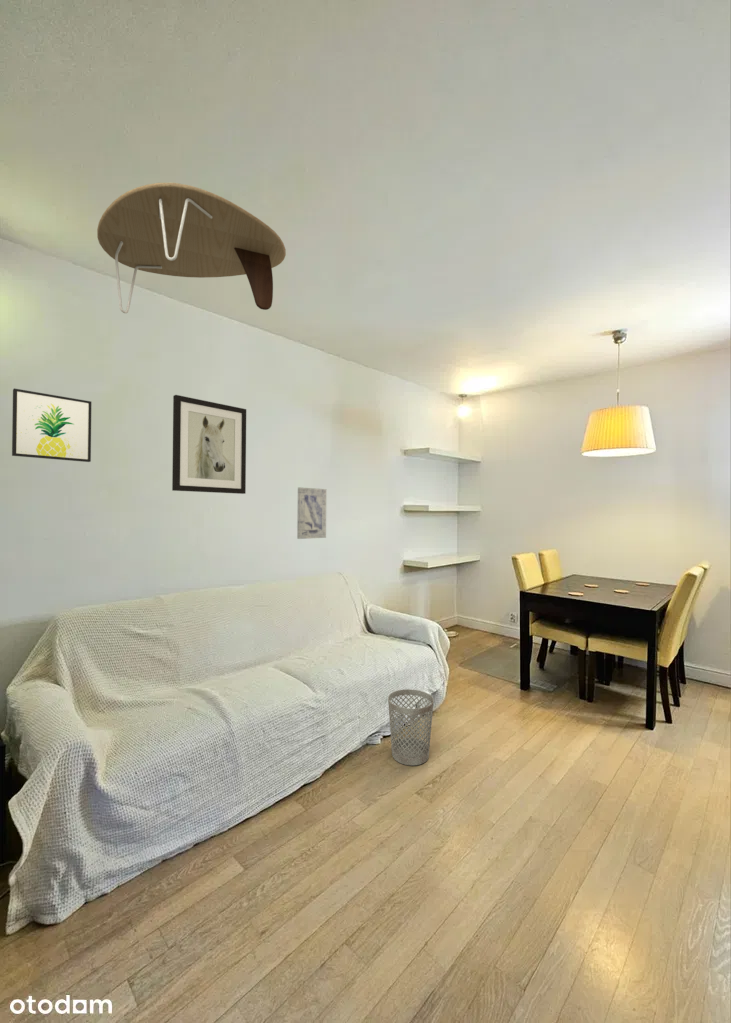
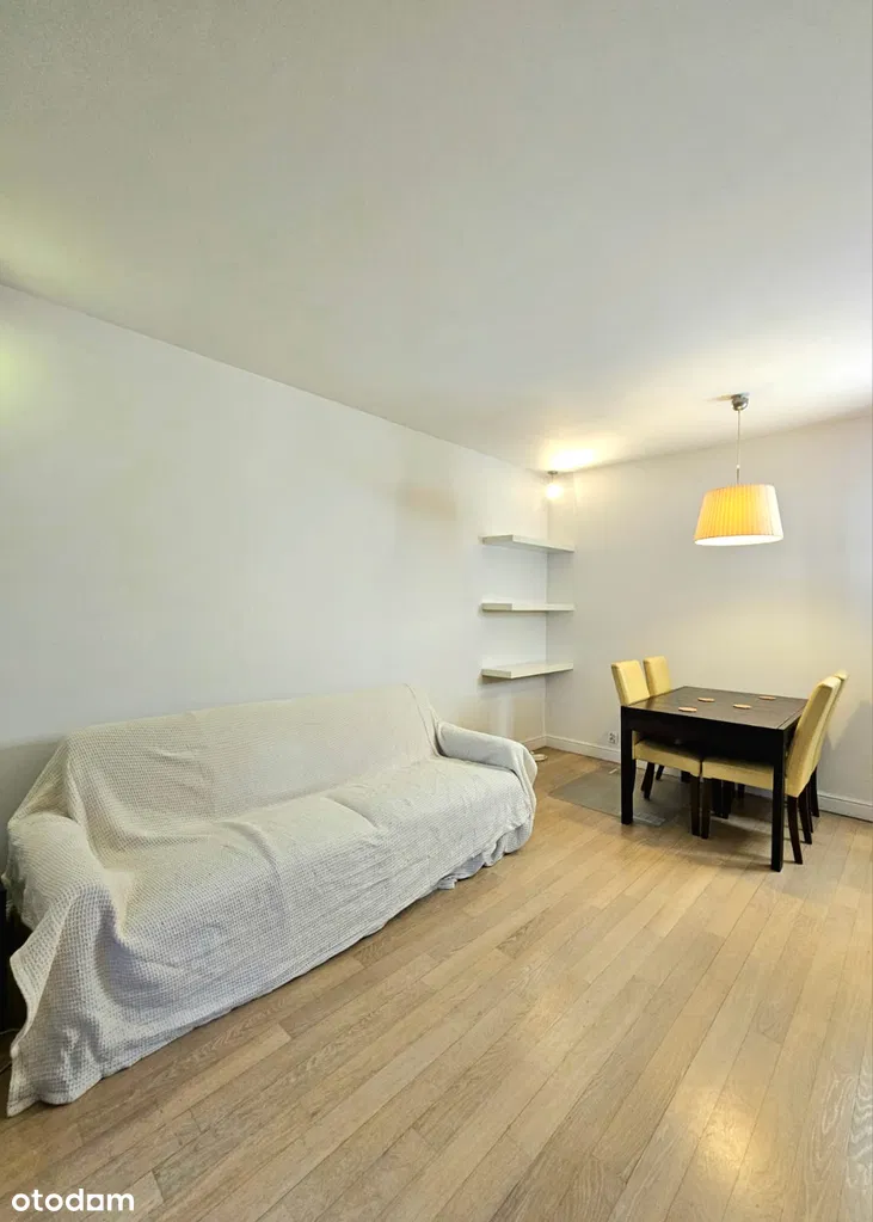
- coffee table (194, 270)
- wall art (53, 427)
- wall art (312, 513)
- wastebasket (410, 727)
- wall art (211, 447)
